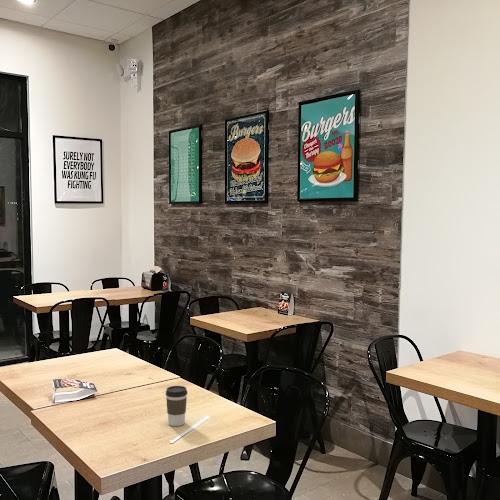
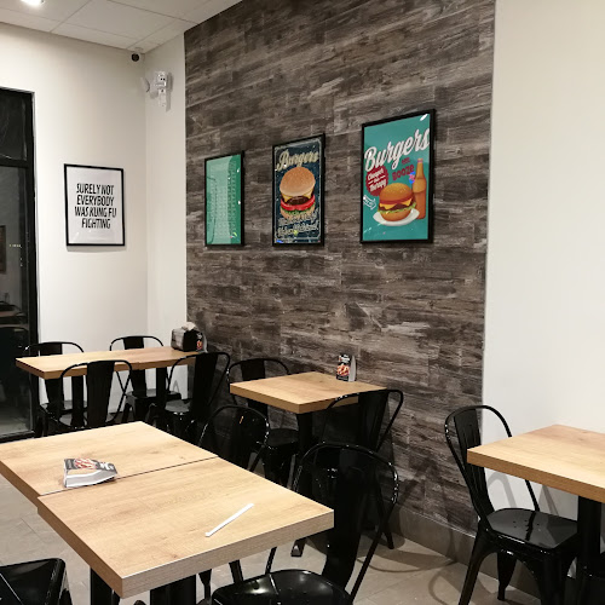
- coffee cup (176, 405)
